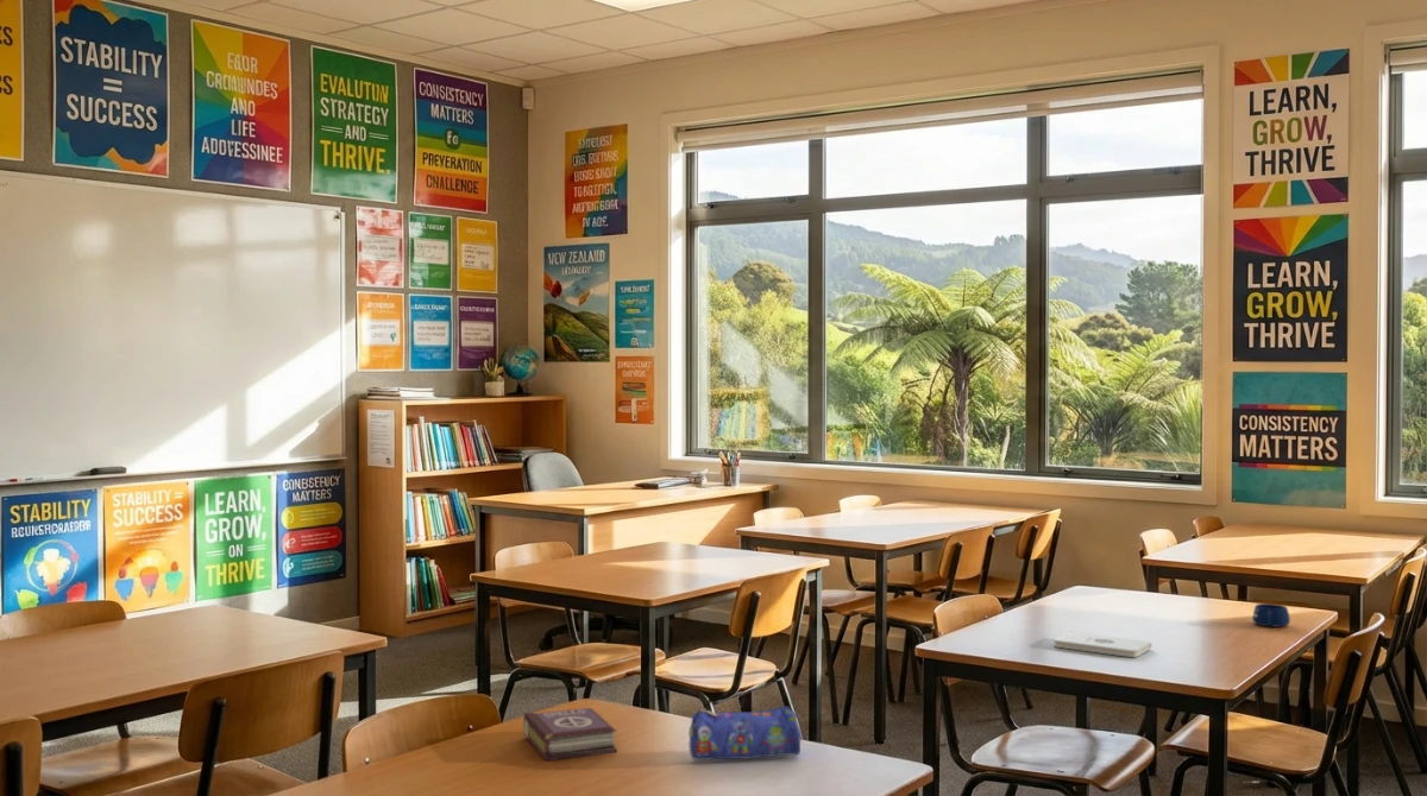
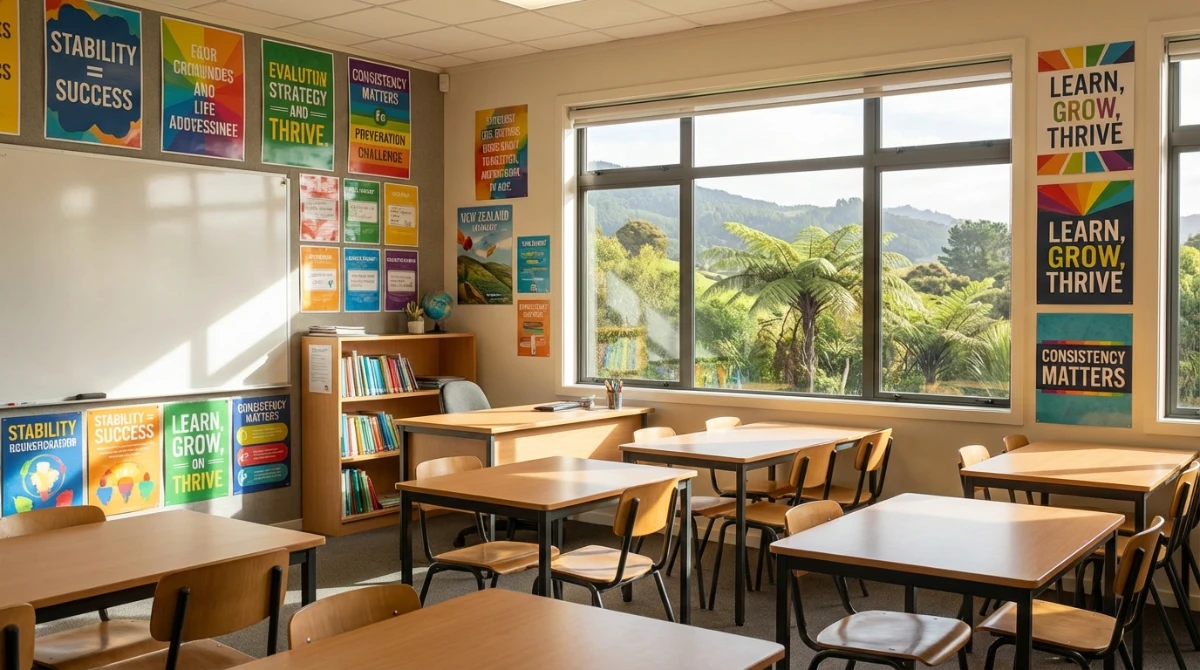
- mug (1270, 615)
- book (568, 731)
- pencil case (743, 732)
- notepad (1101, 644)
